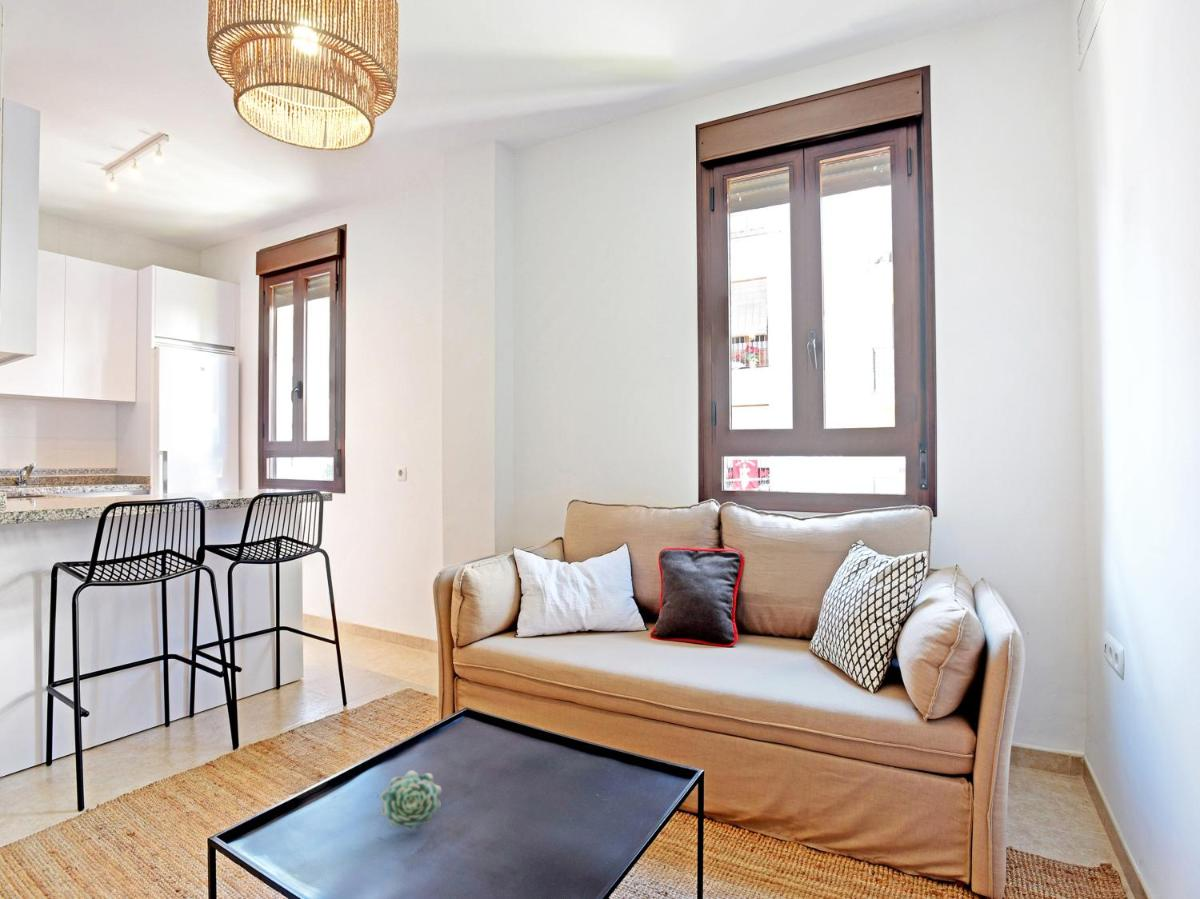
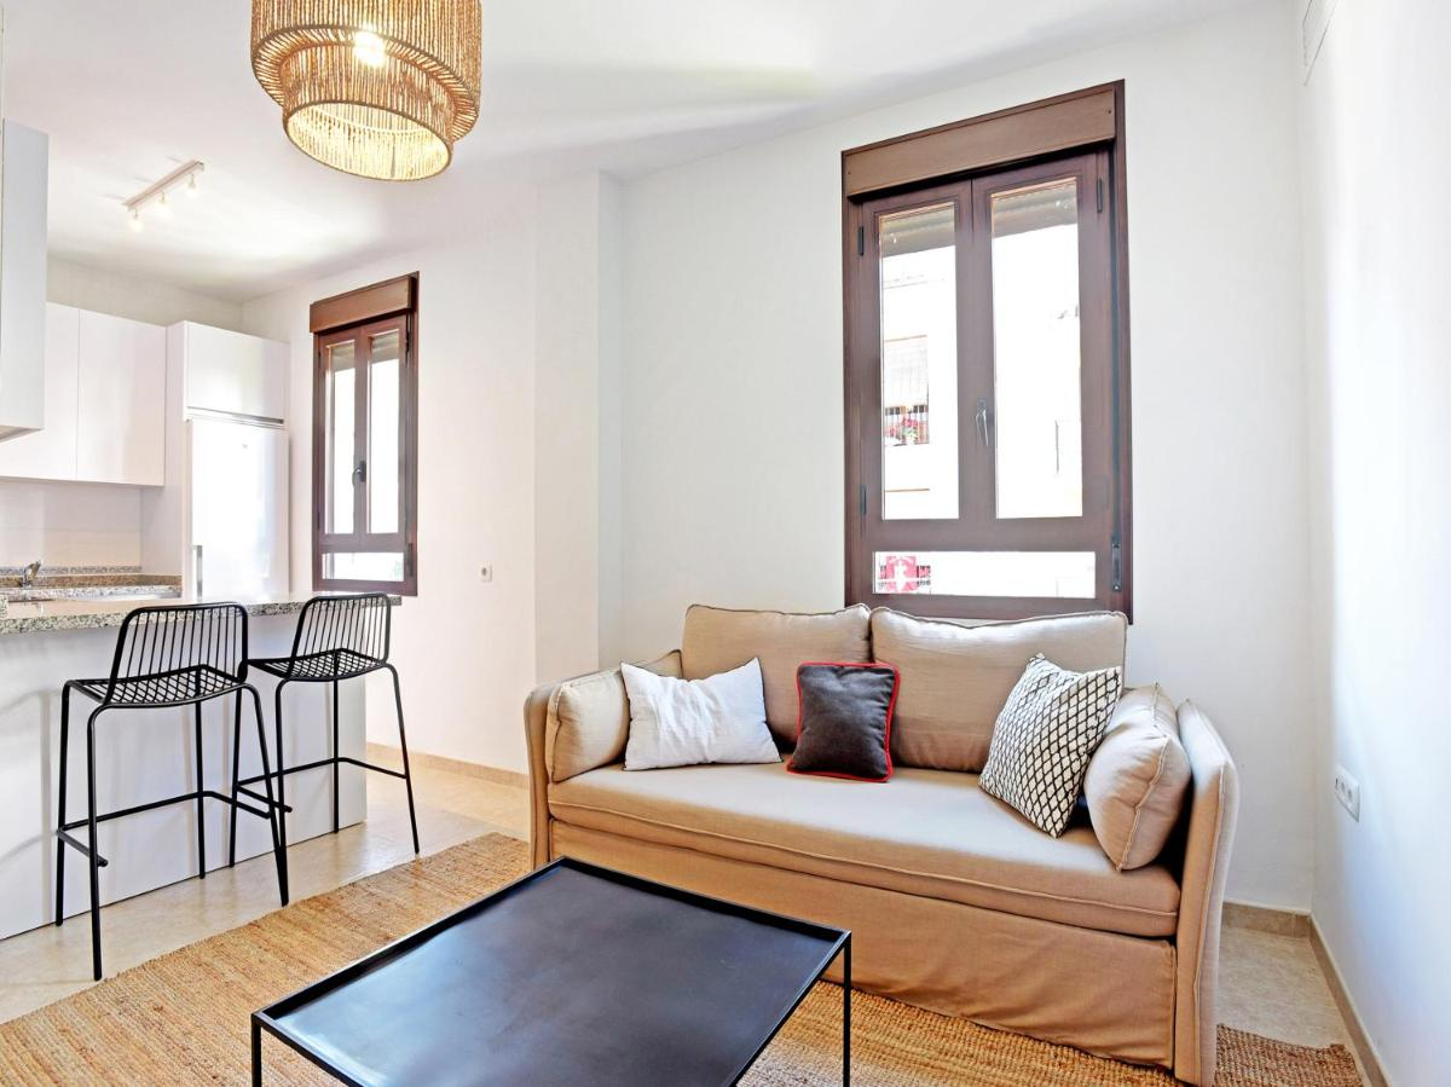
- succulent plant (411, 799)
